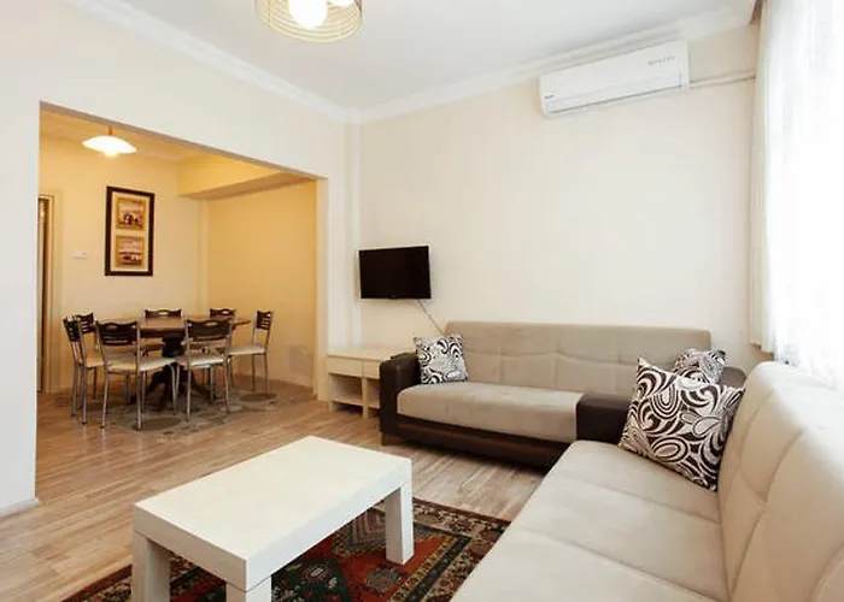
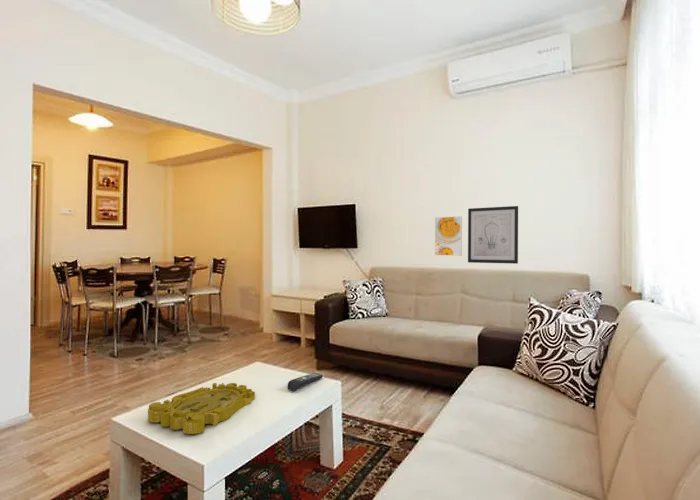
+ remote control (305, 380)
+ decorative tray (207, 402)
+ wall art (492, 235)
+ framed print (448, 236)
